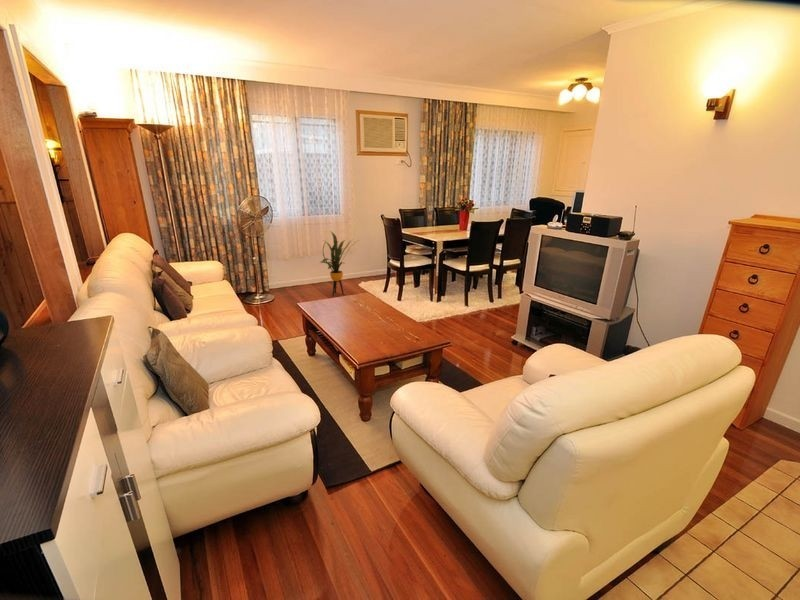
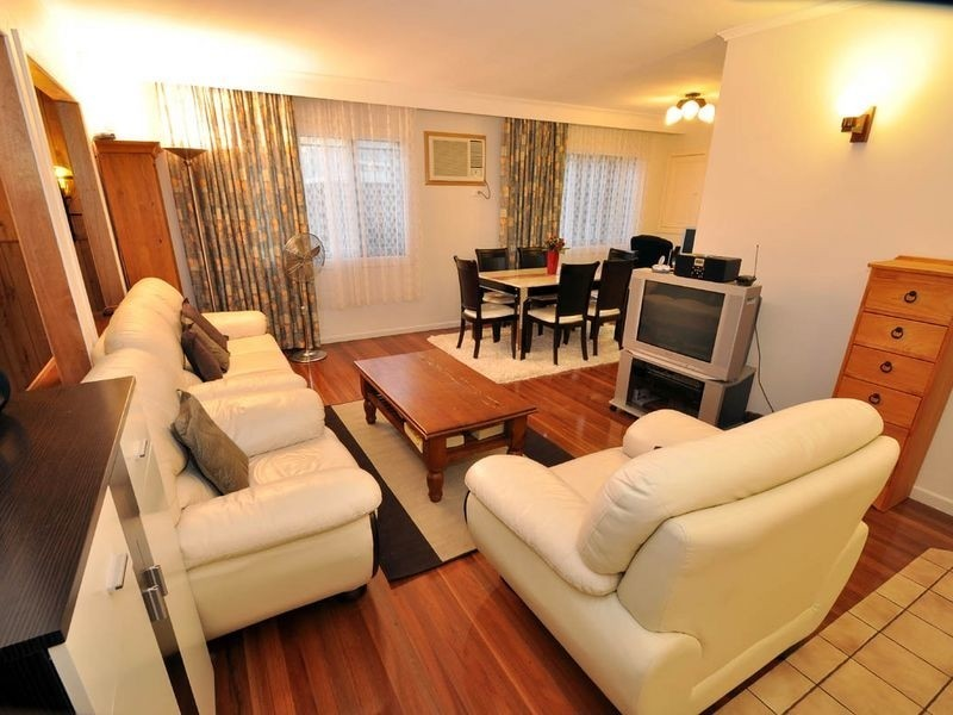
- house plant (338, 264)
